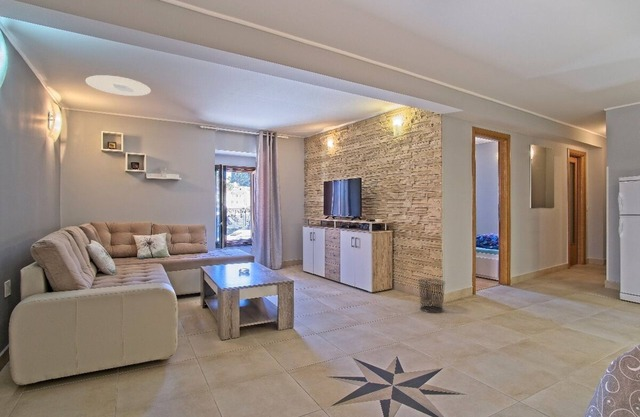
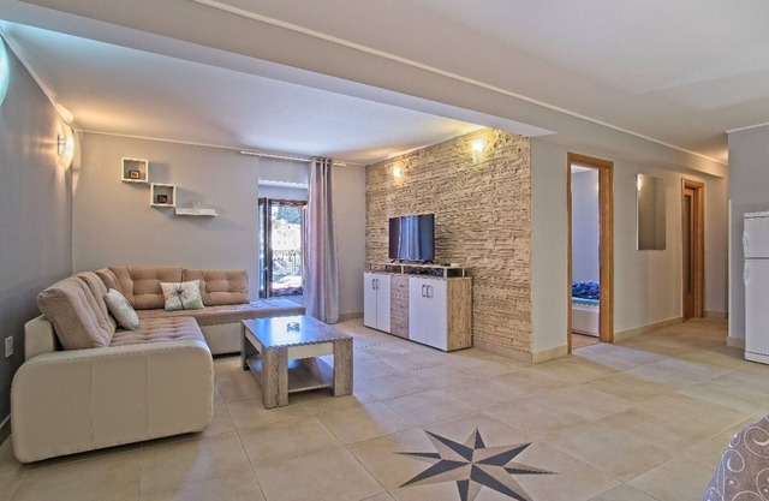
- ceiling light (119, 83)
- waste bin (431, 295)
